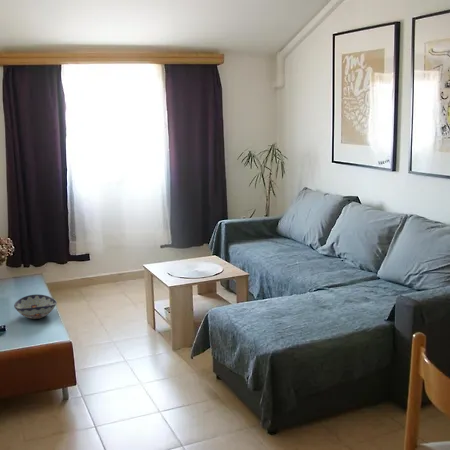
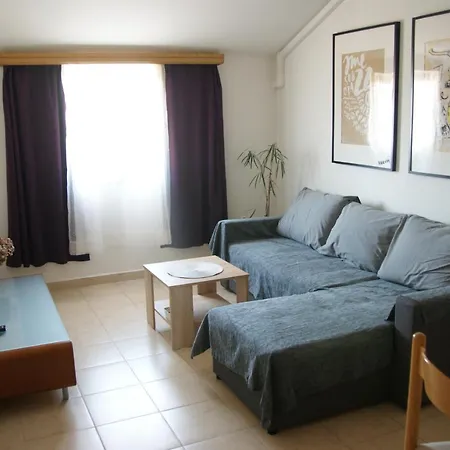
- decorative bowl (35, 308)
